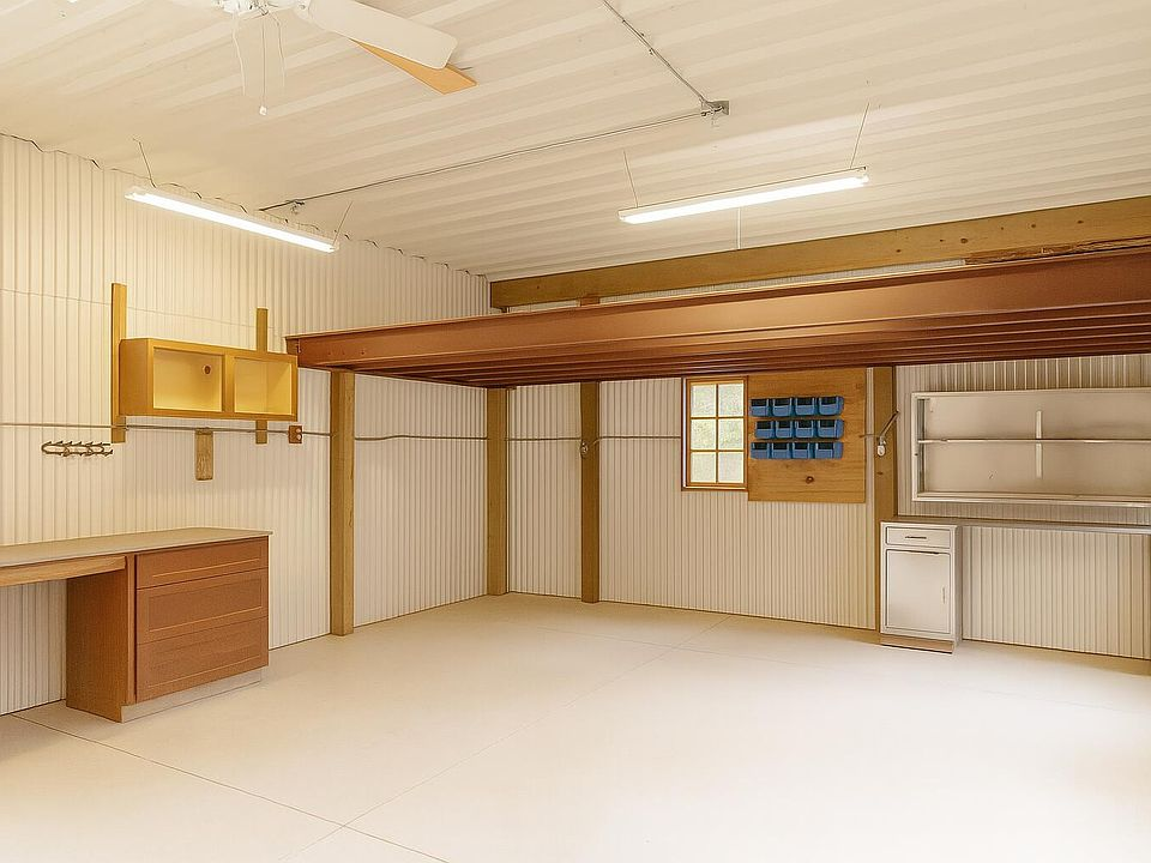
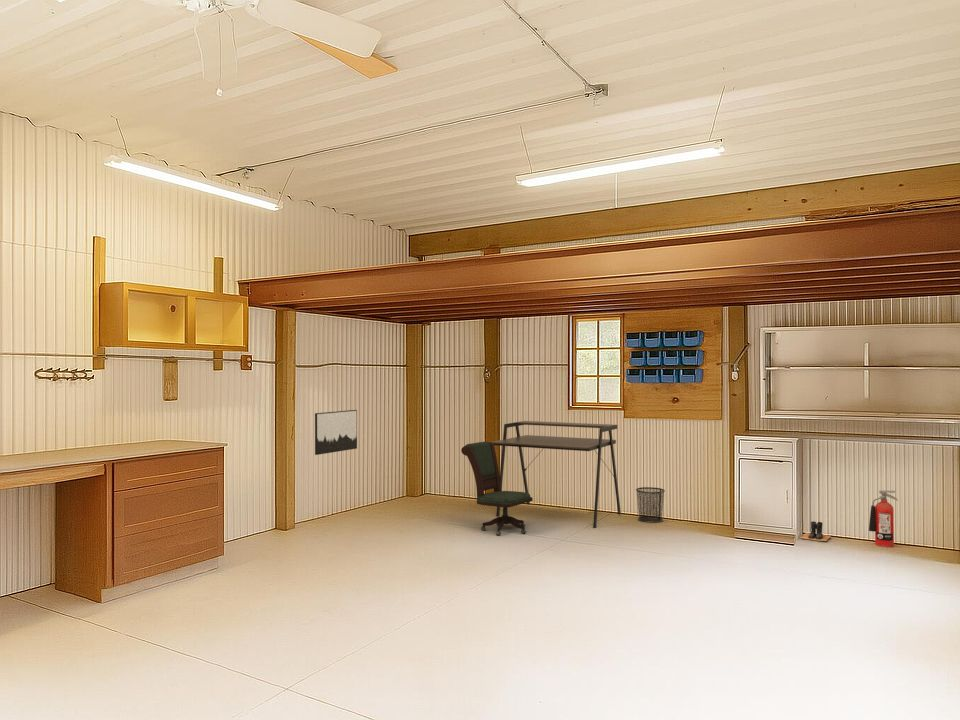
+ fire extinguisher (883, 517)
+ wall art (336, 431)
+ office chair (498, 486)
+ waste bin (649, 504)
+ desk (561, 449)
+ boots (815, 530)
